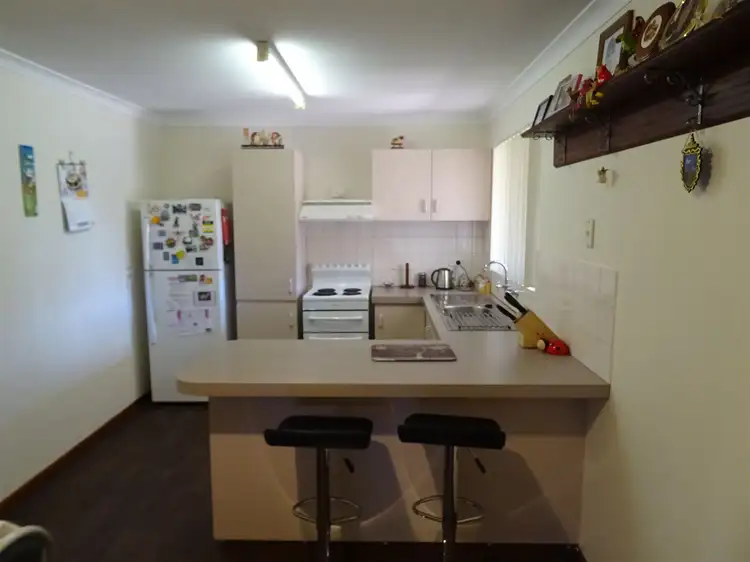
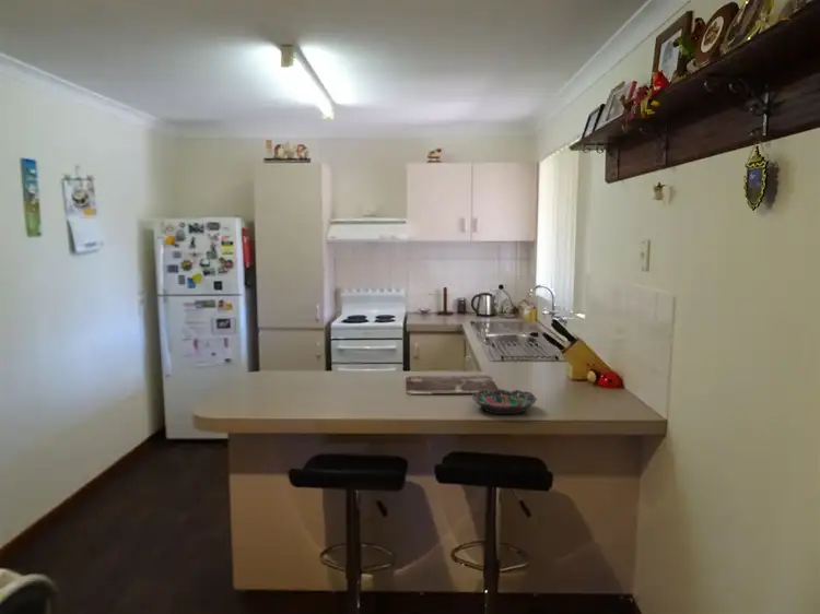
+ bowl (503, 401)
